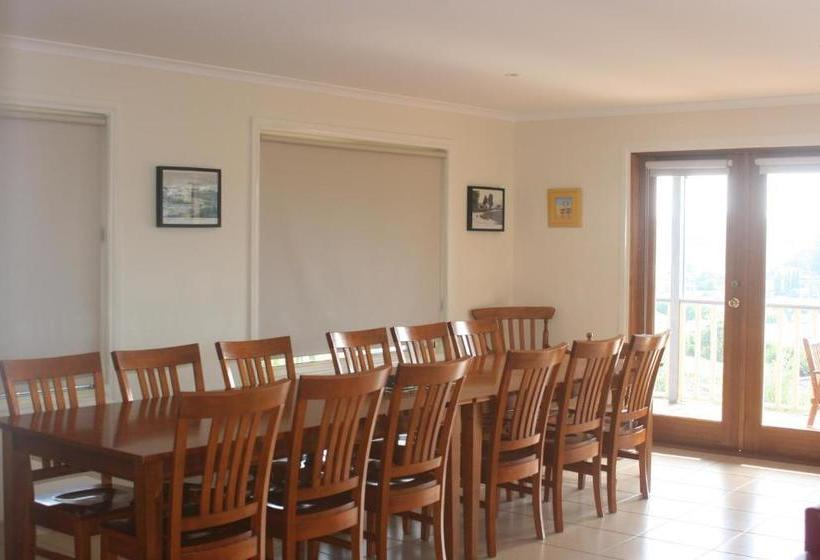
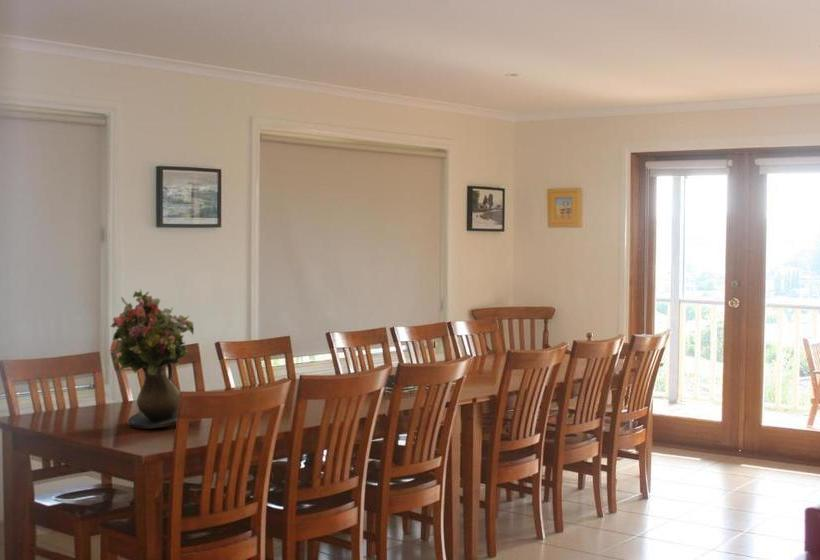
+ bouquet (151, 357)
